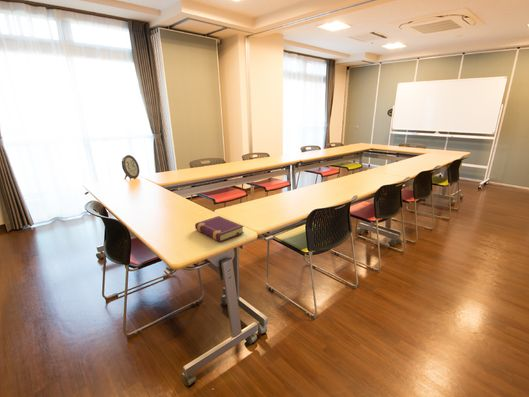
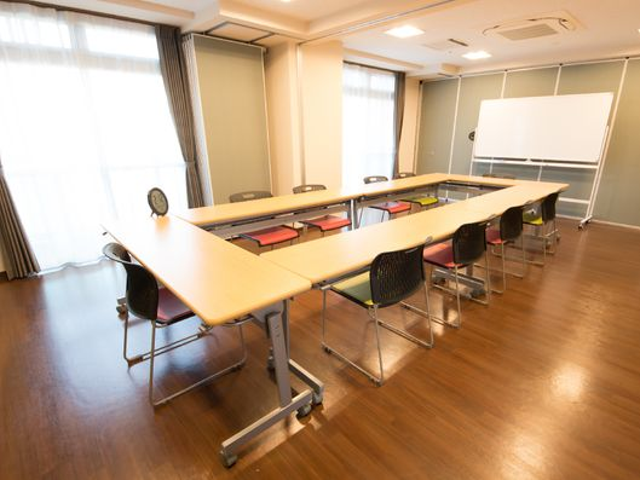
- book (219, 228)
